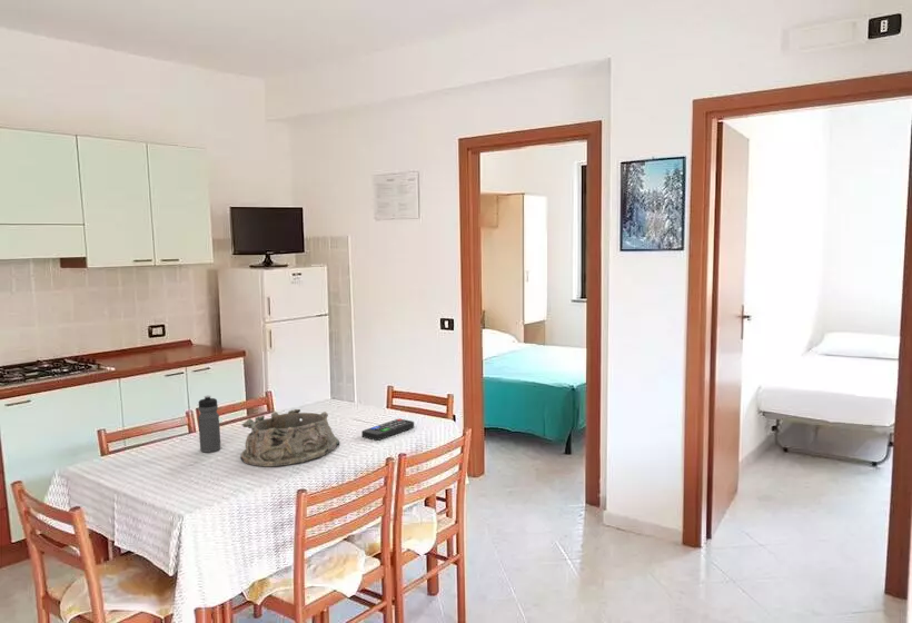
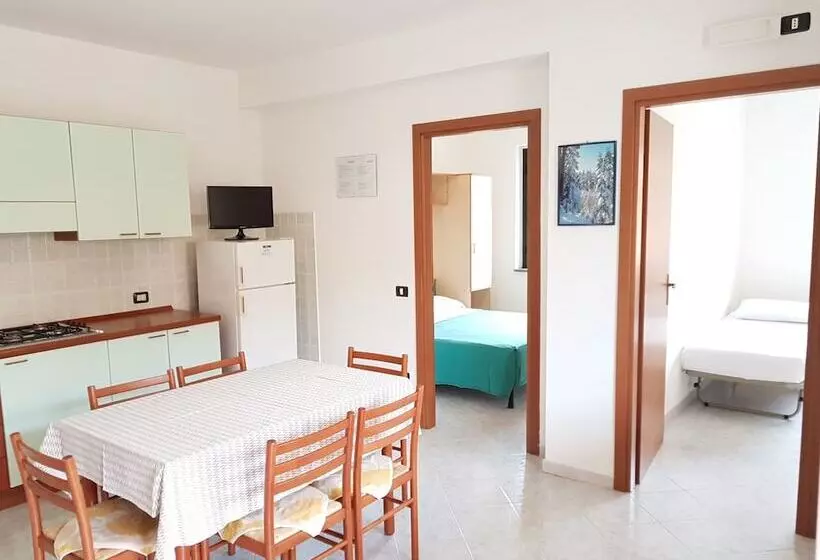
- remote control (388, 428)
- water bottle (209, 423)
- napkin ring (288, 434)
